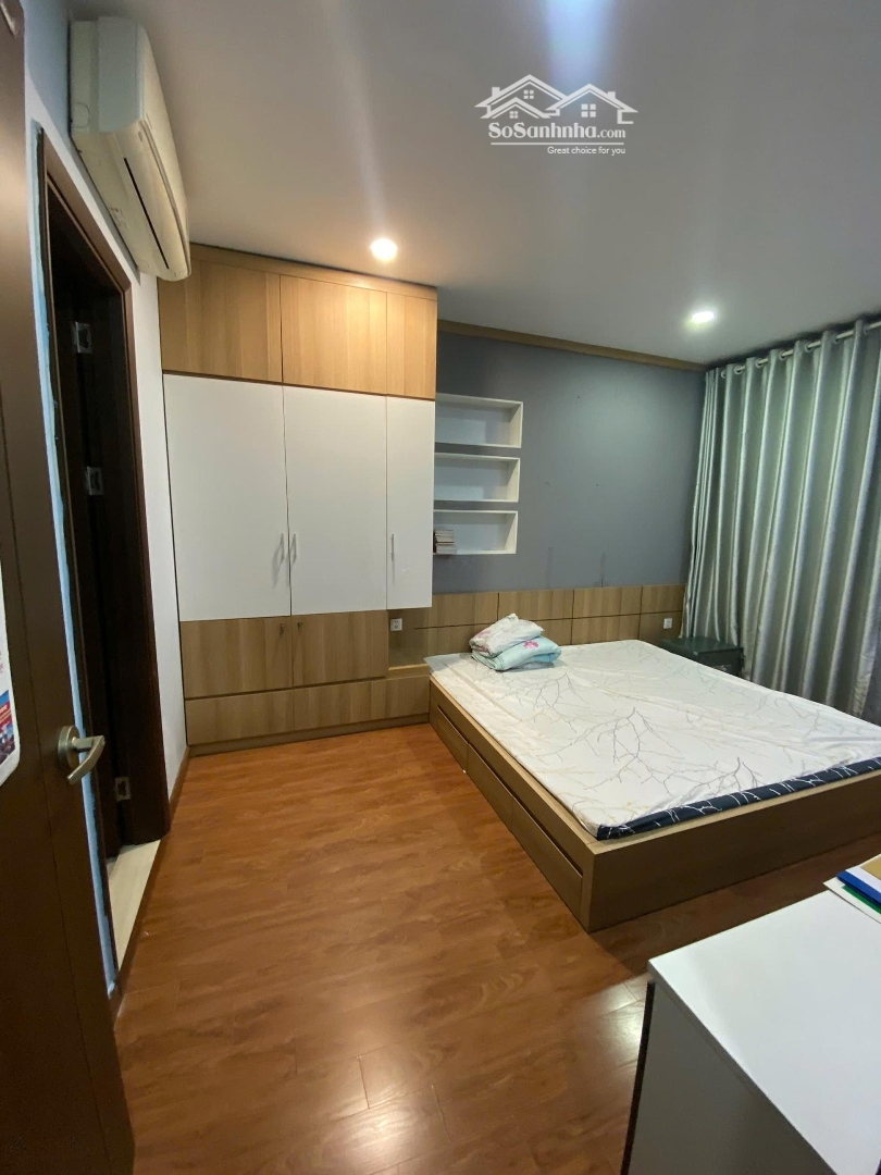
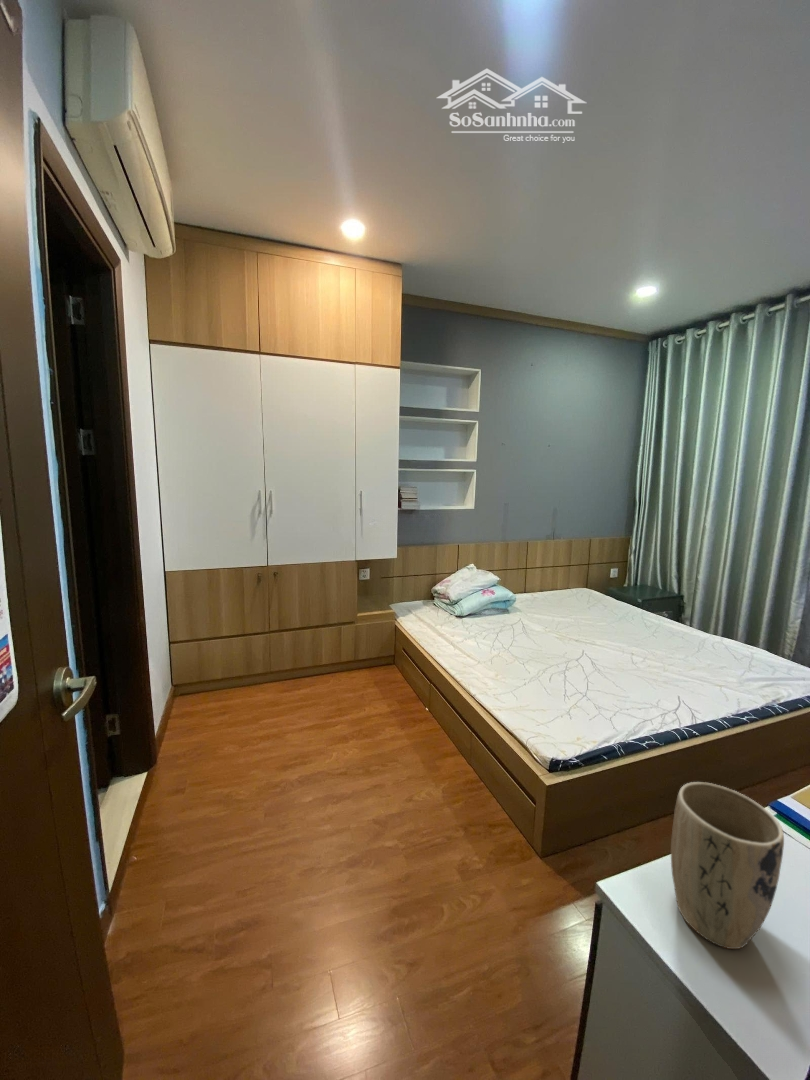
+ plant pot (720, 865)
